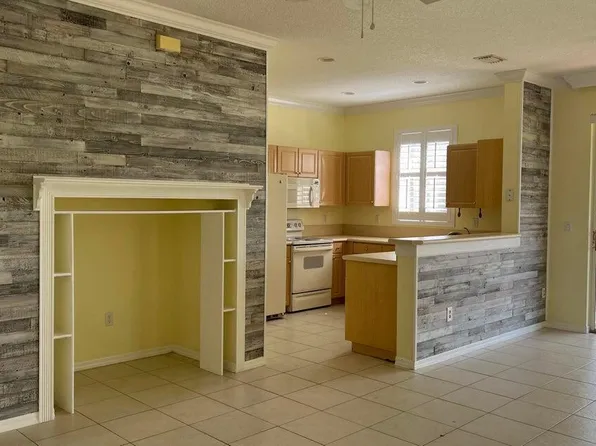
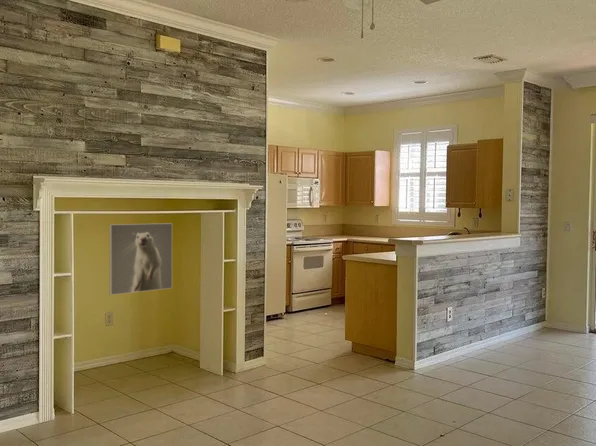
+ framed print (141, 257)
